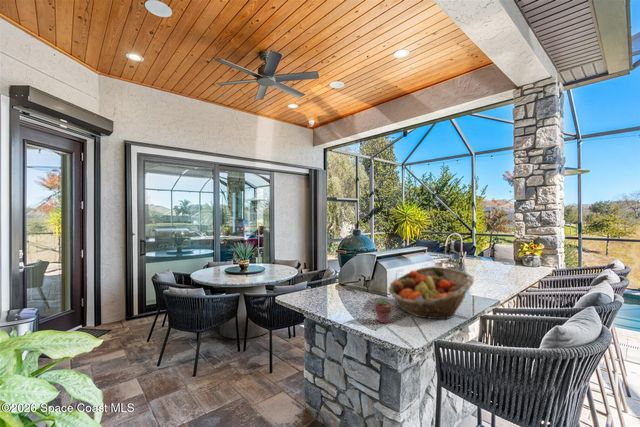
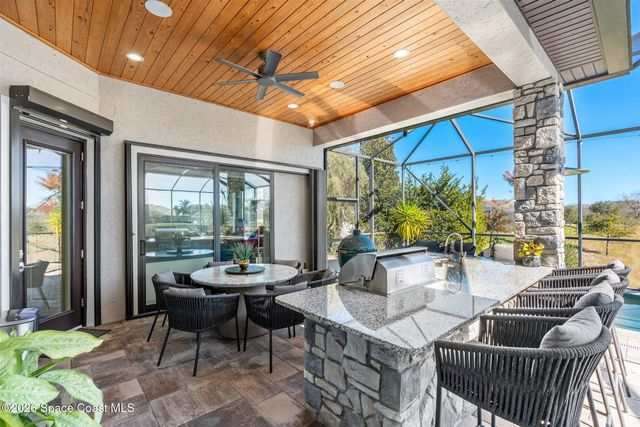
- potted succulent (383, 309)
- fruit basket (428, 290)
